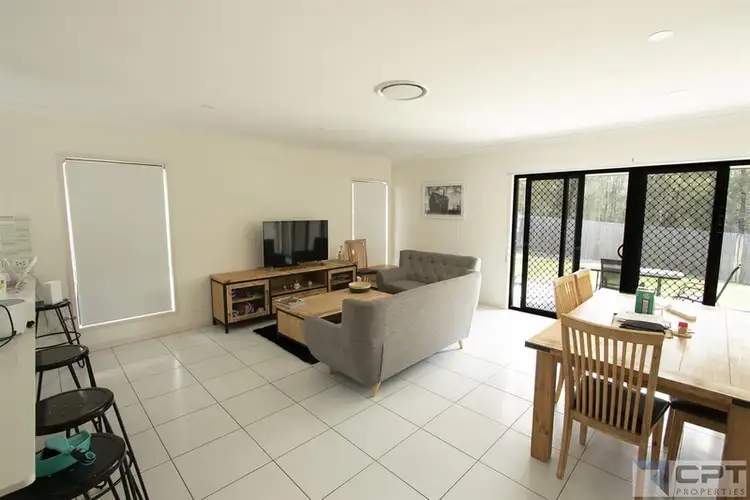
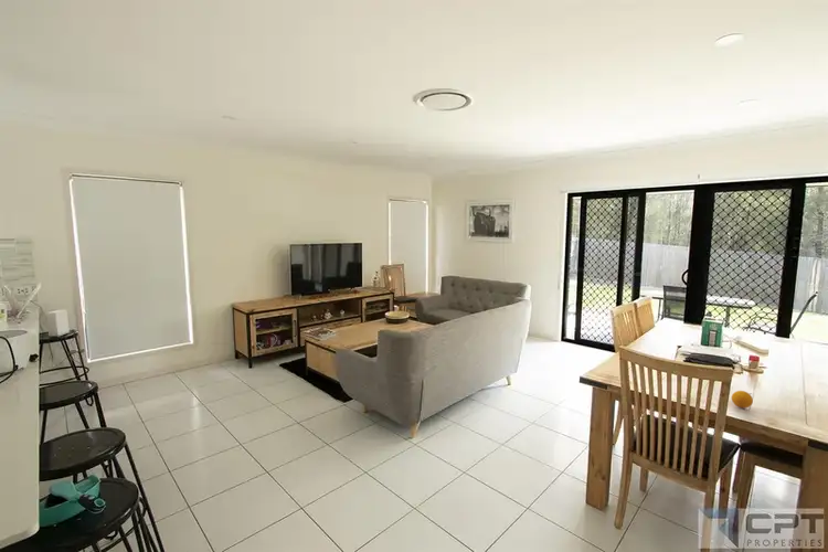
+ fruit (742, 399)
